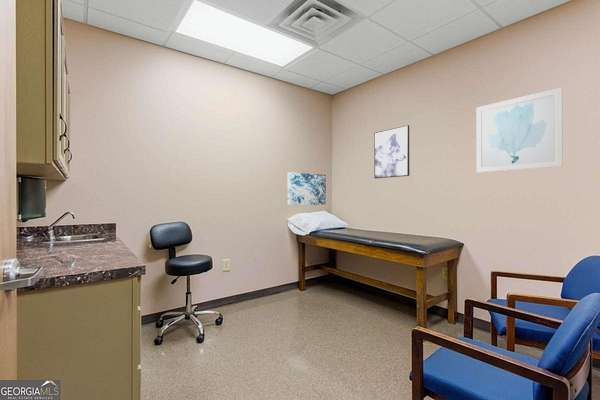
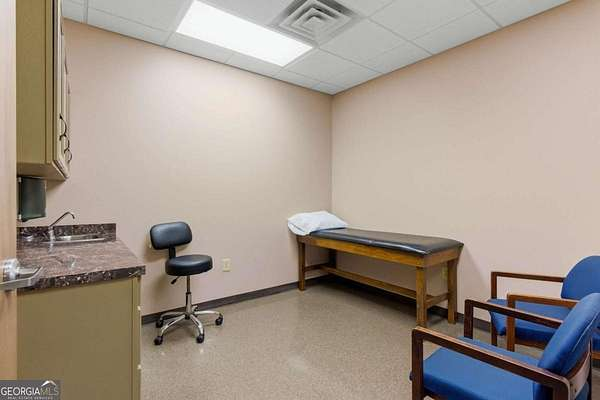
- wall art (390, 153)
- wall art (307, 189)
- wall art (515, 134)
